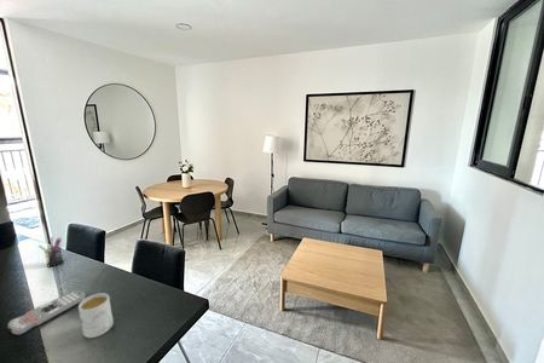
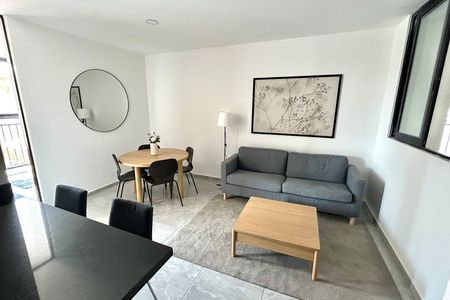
- mug (99, 316)
- pen holder (51, 250)
- remote control (51, 310)
